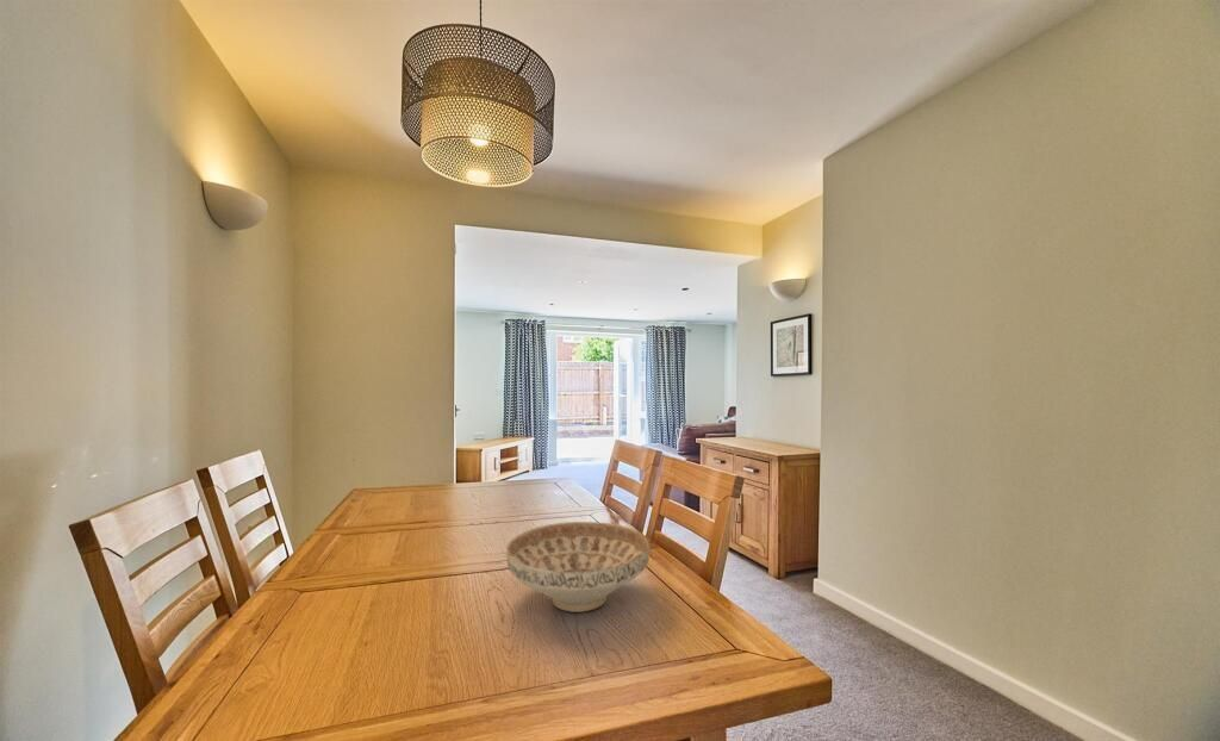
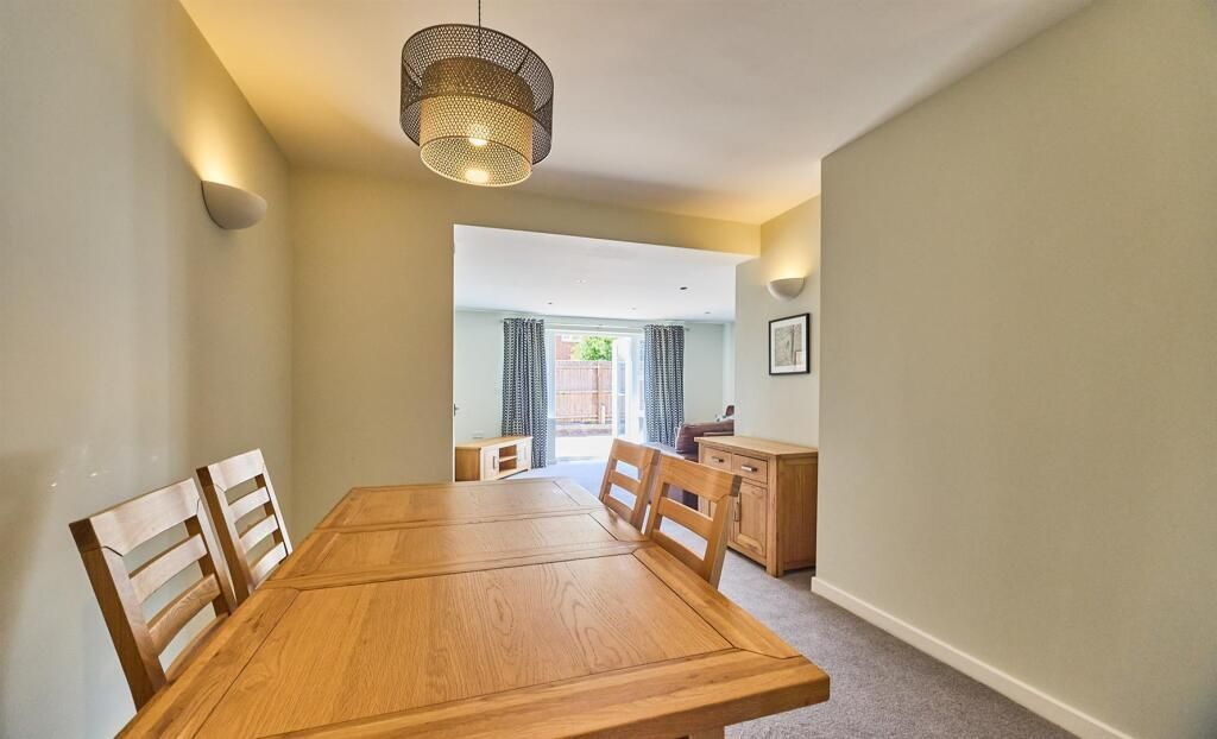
- decorative bowl (578, 571)
